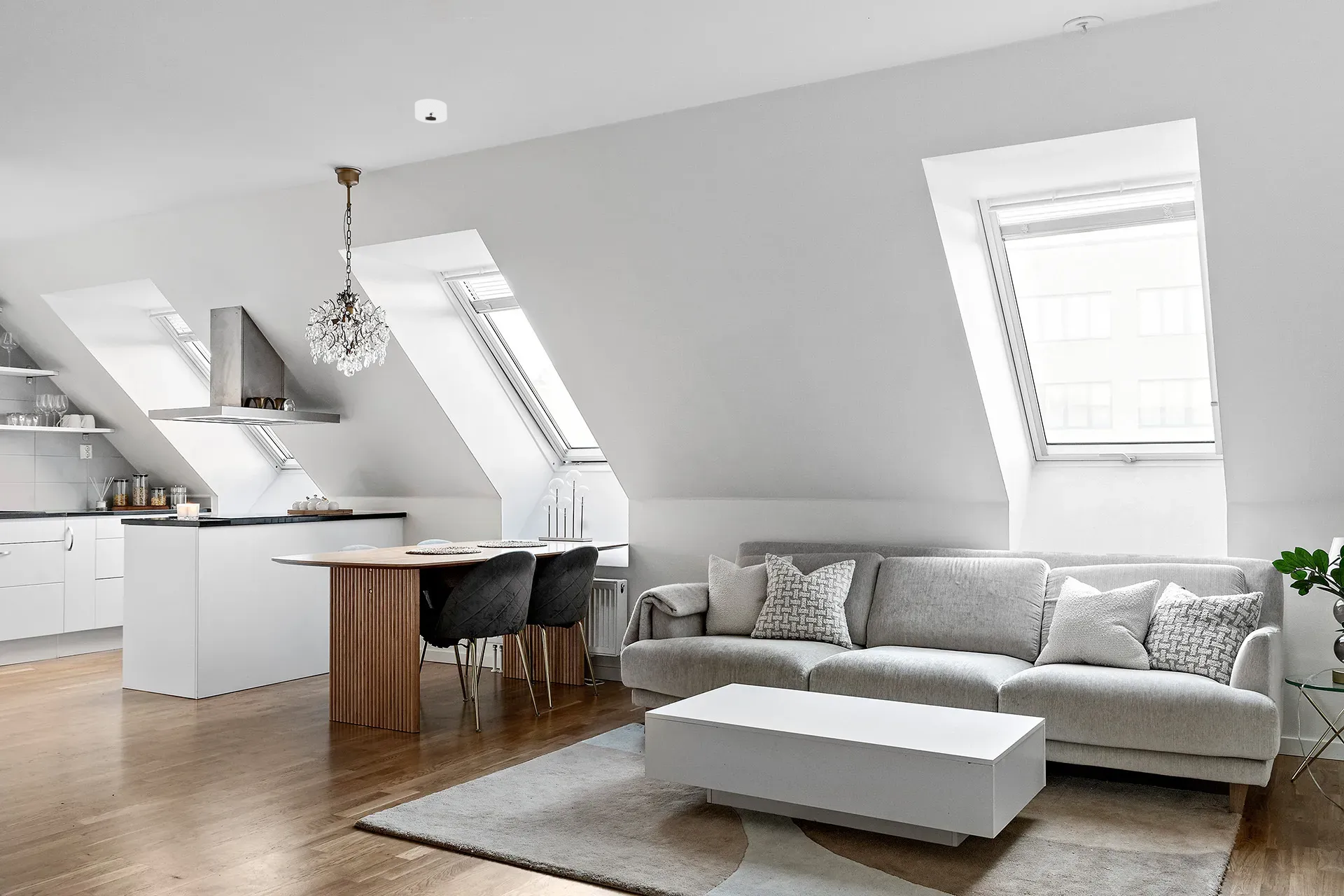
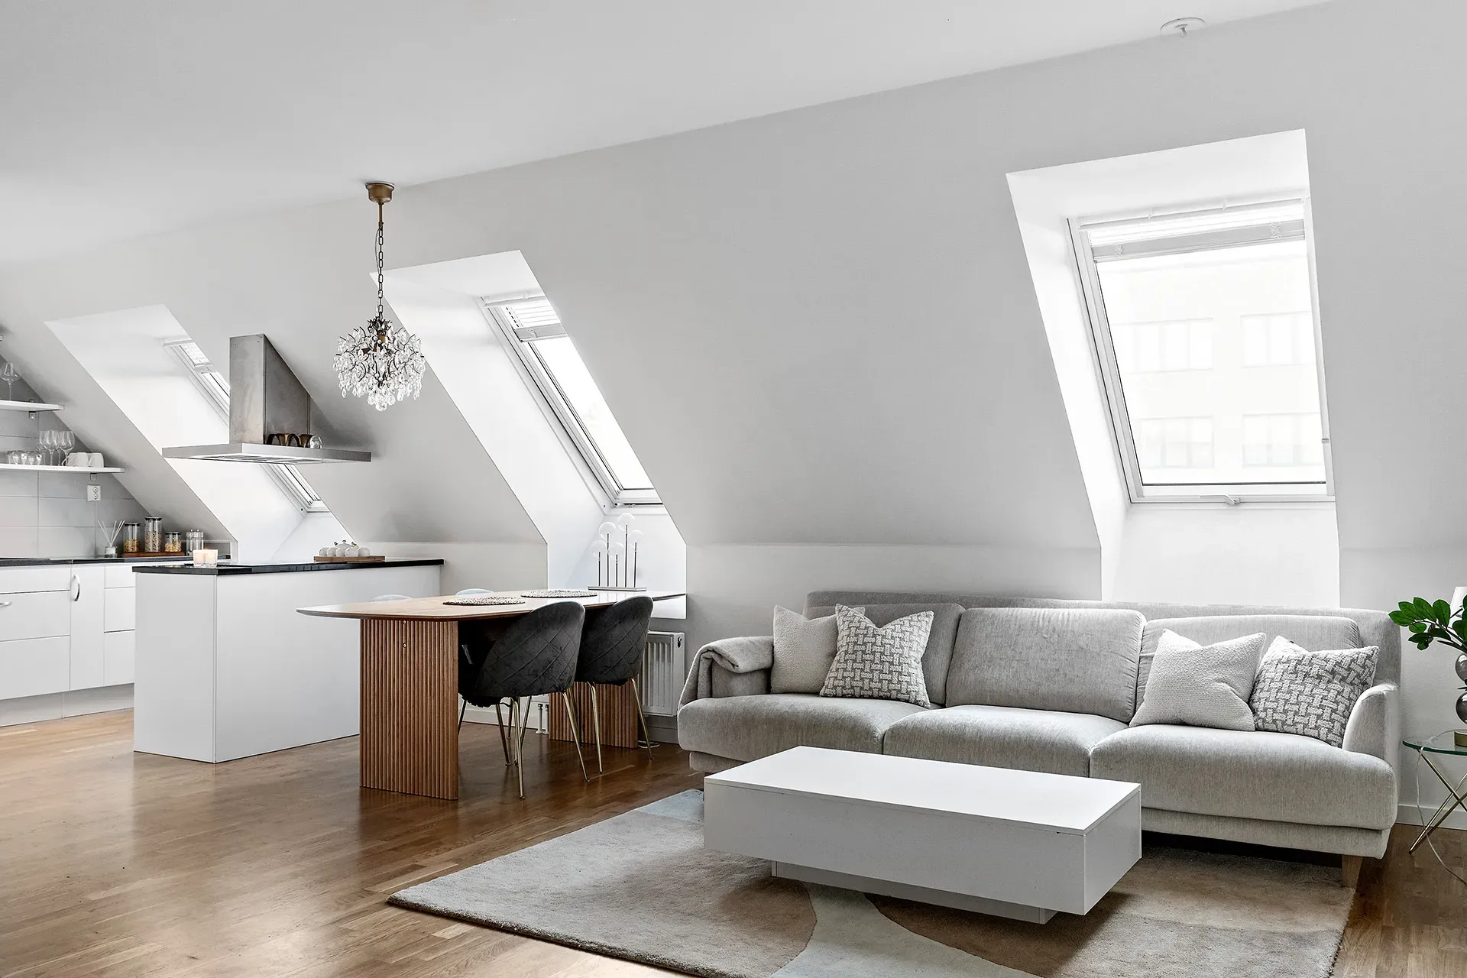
- smoke detector (430, 111)
